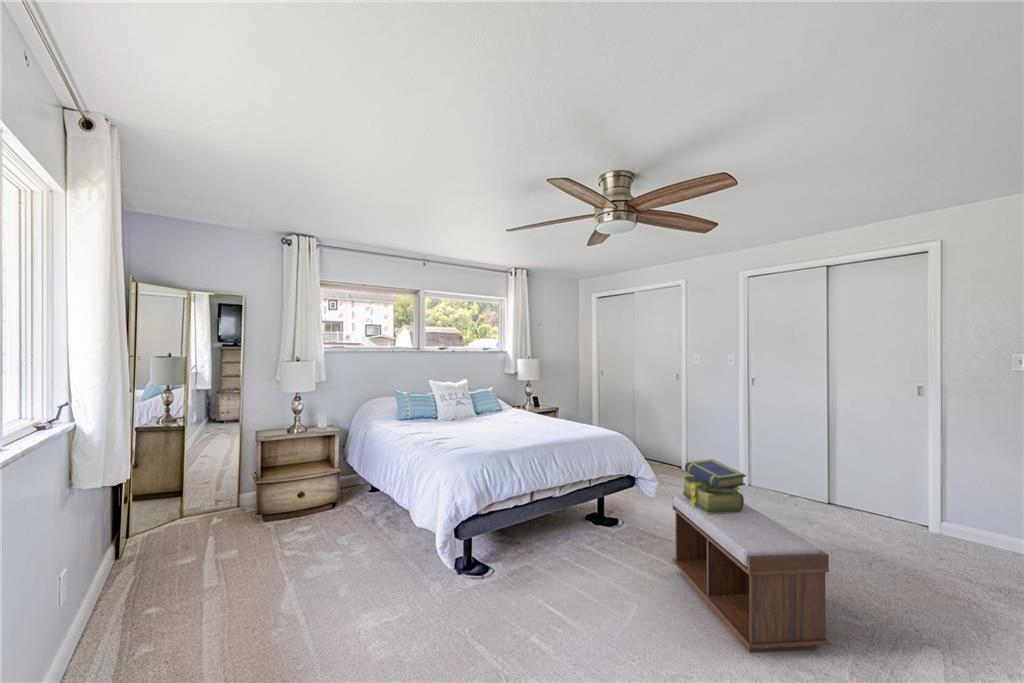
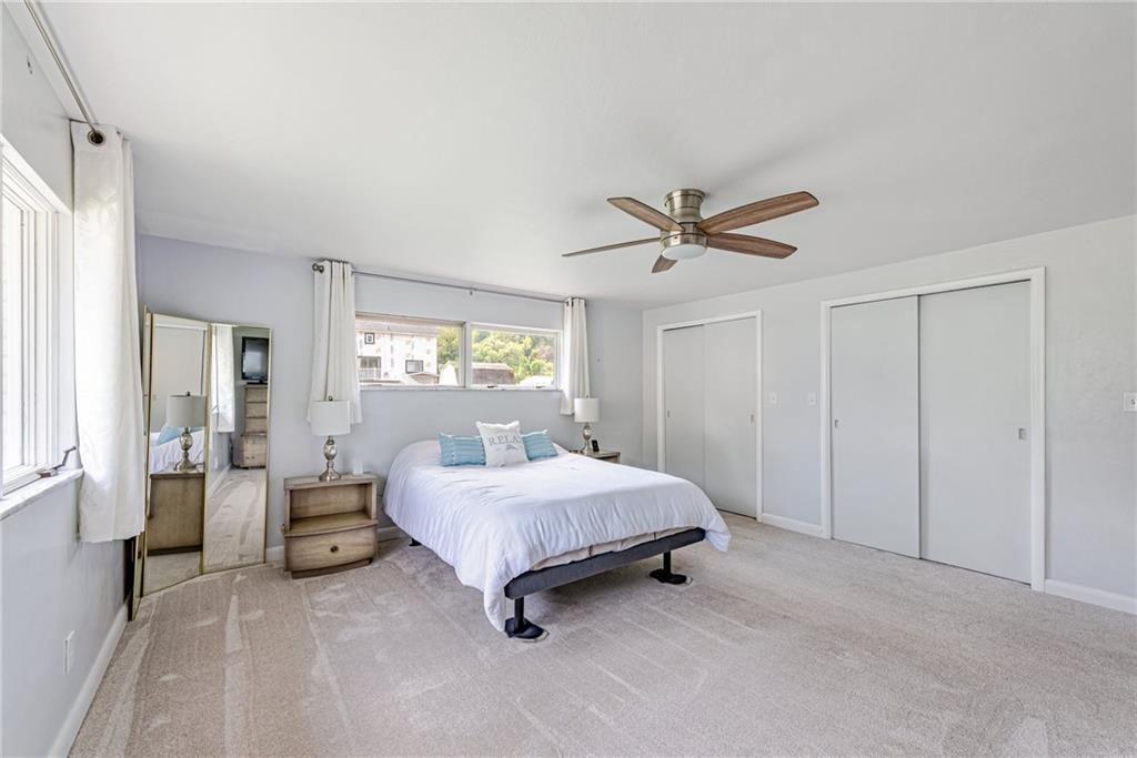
- bench (737, 561)
- stack of books (713, 485)
